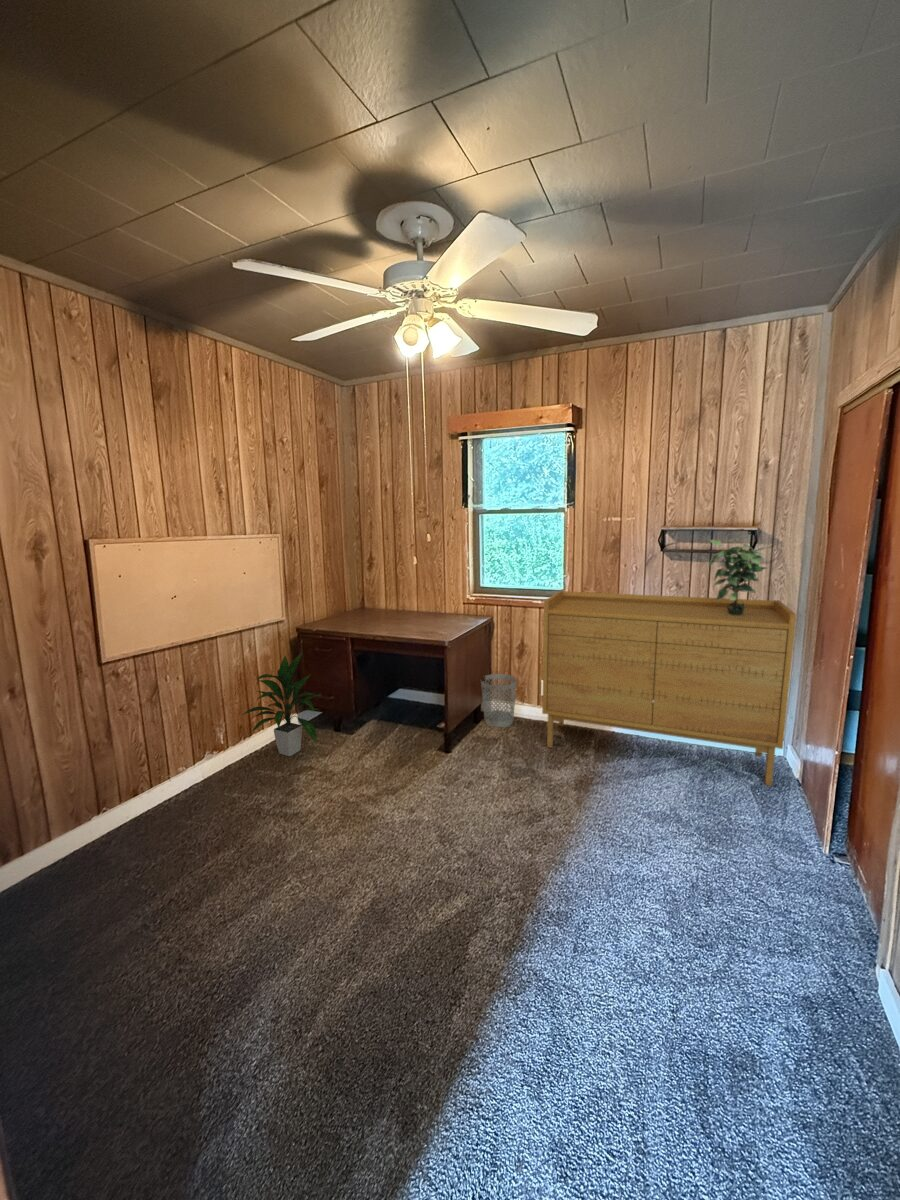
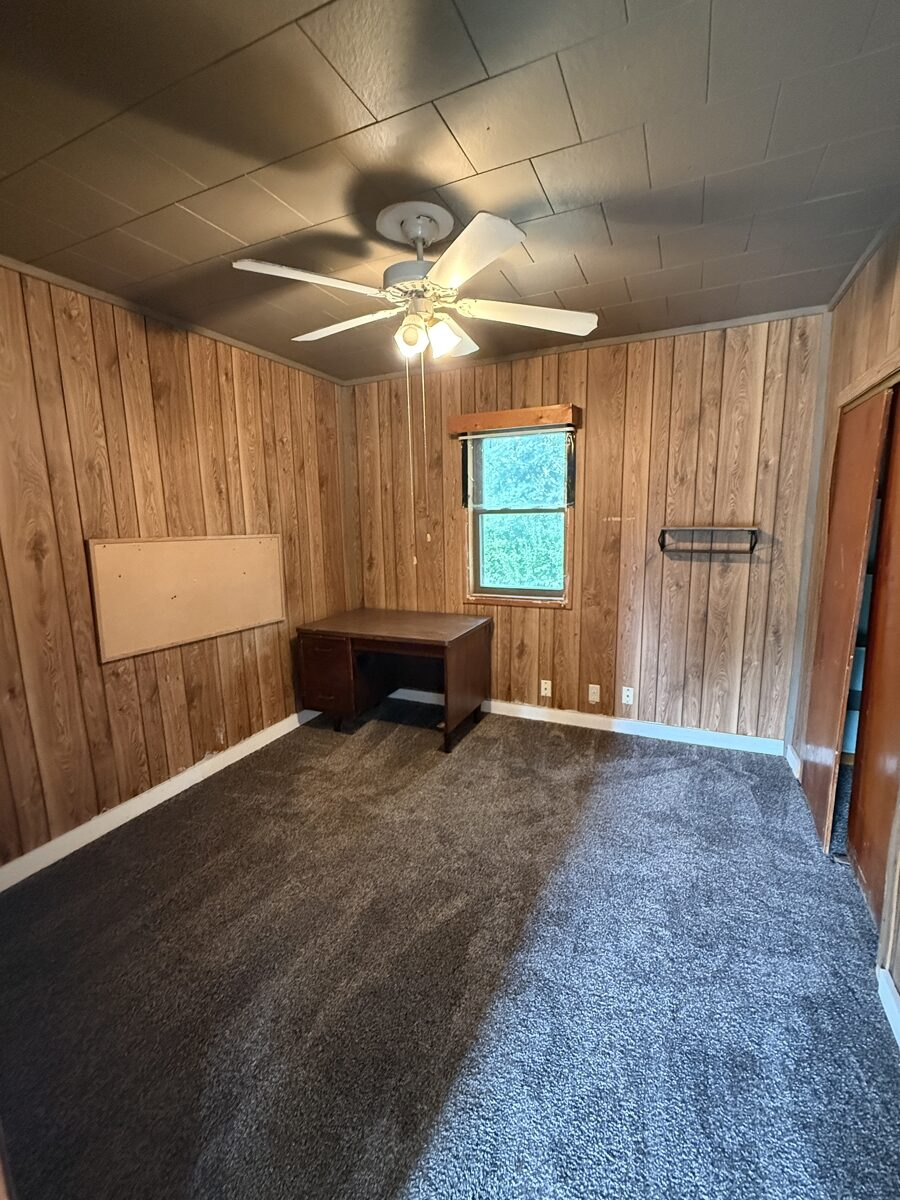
- wastebasket (498, 700)
- indoor plant (287, 706)
- potted plant (736, 577)
- sideboard (655, 677)
